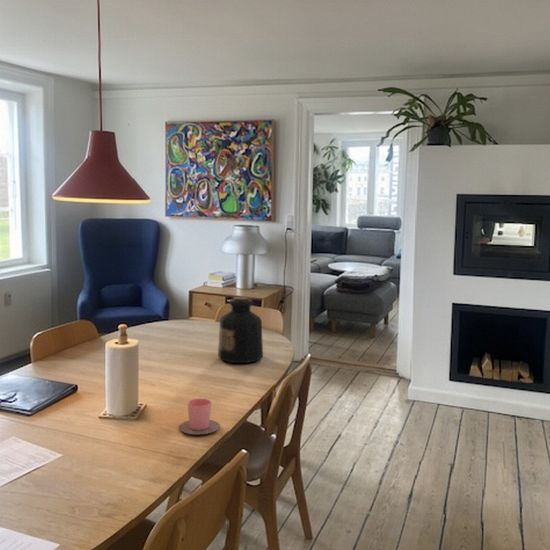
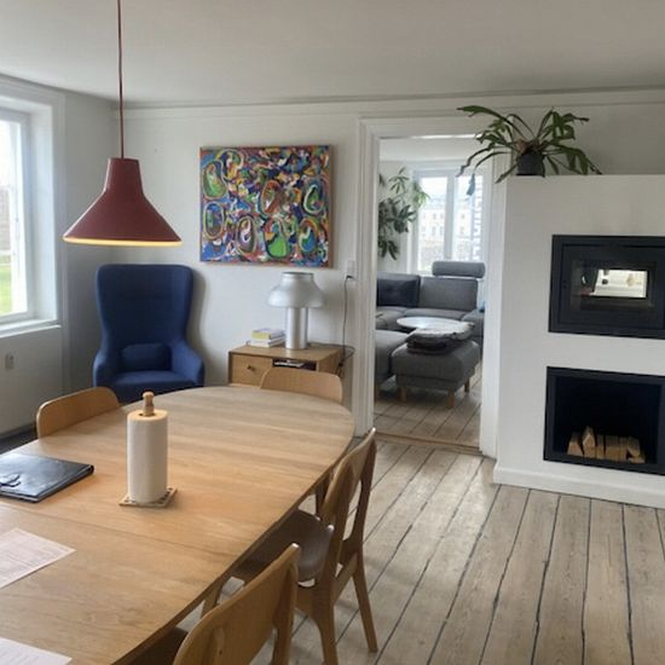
- bottle (240, 328)
- cup (199, 415)
